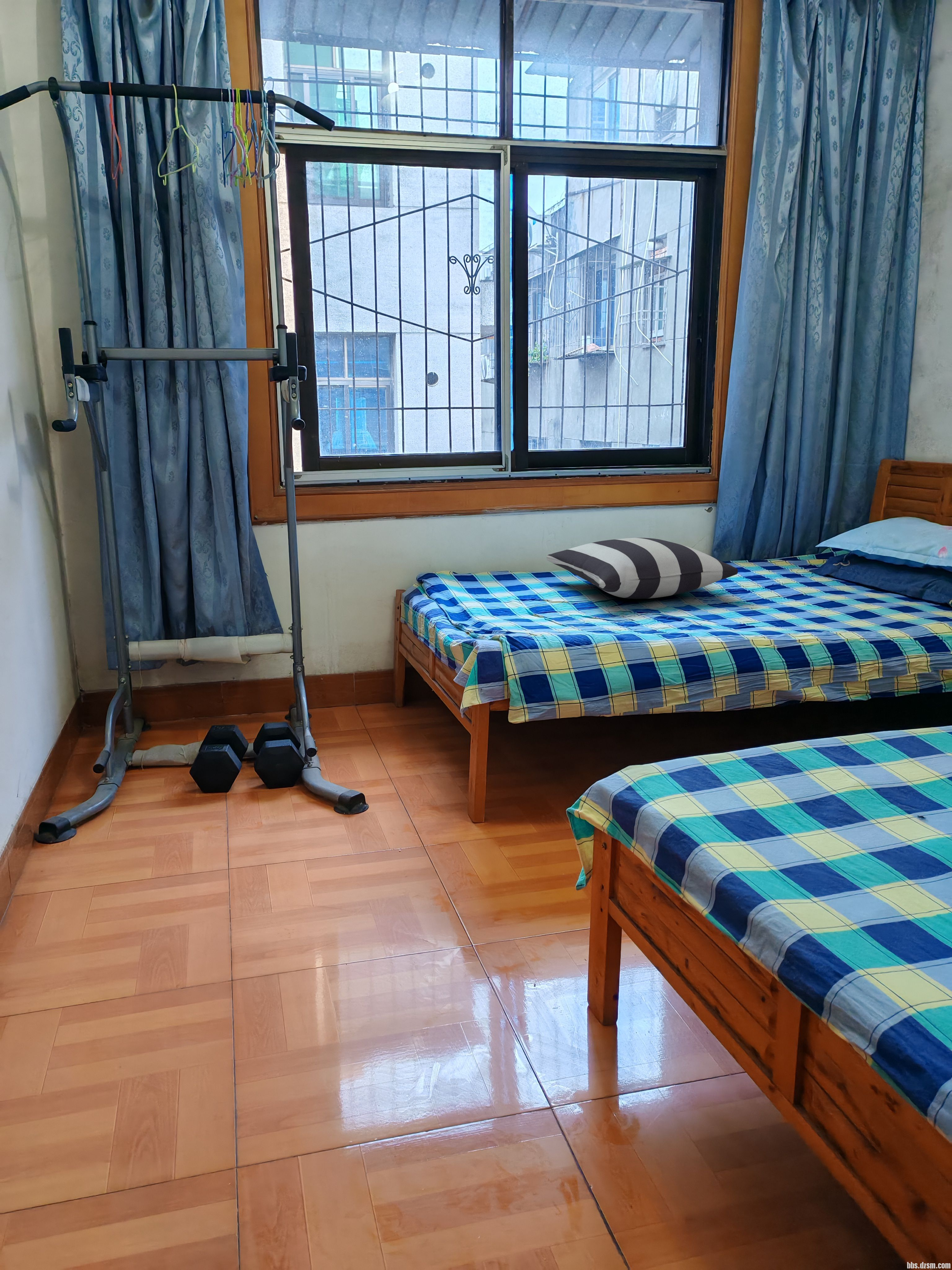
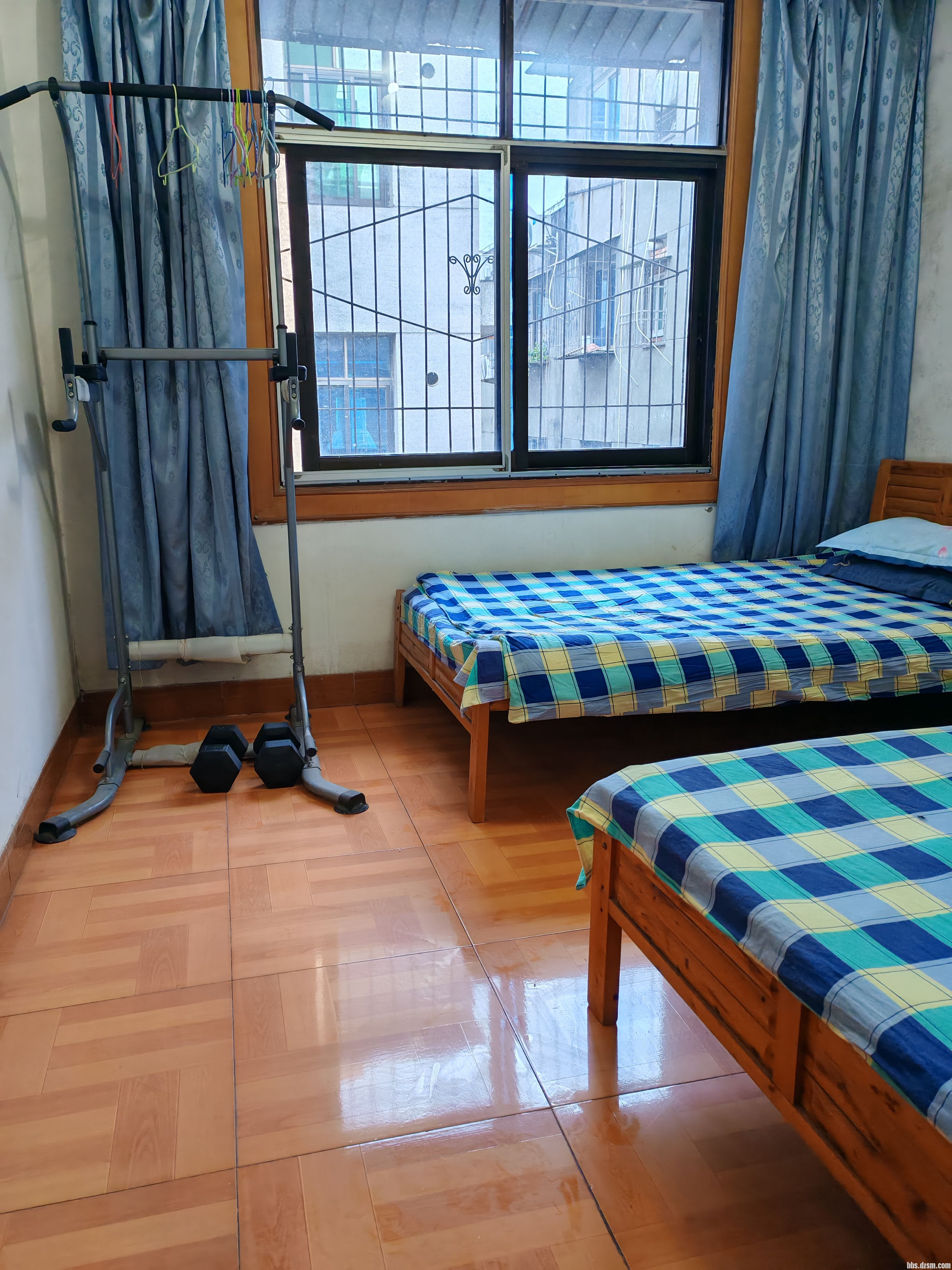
- pillow (637, 566)
